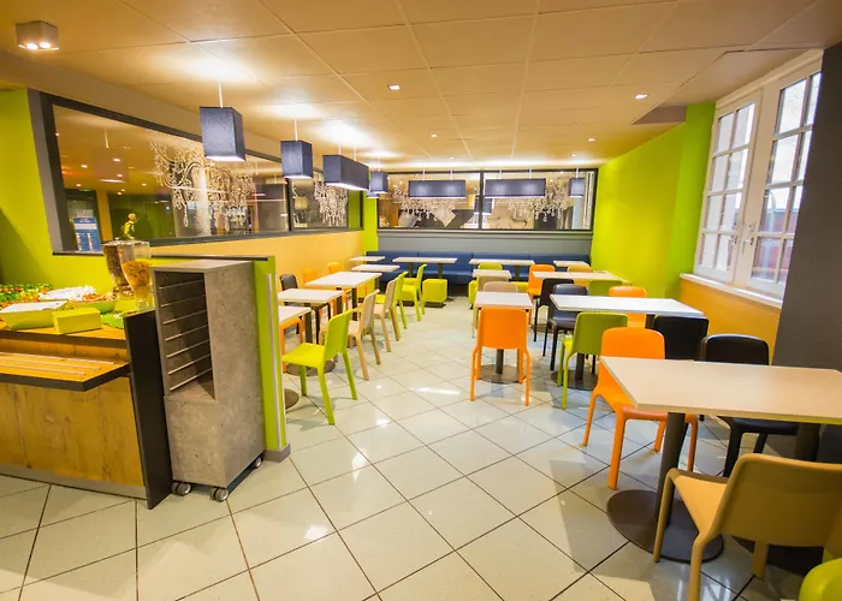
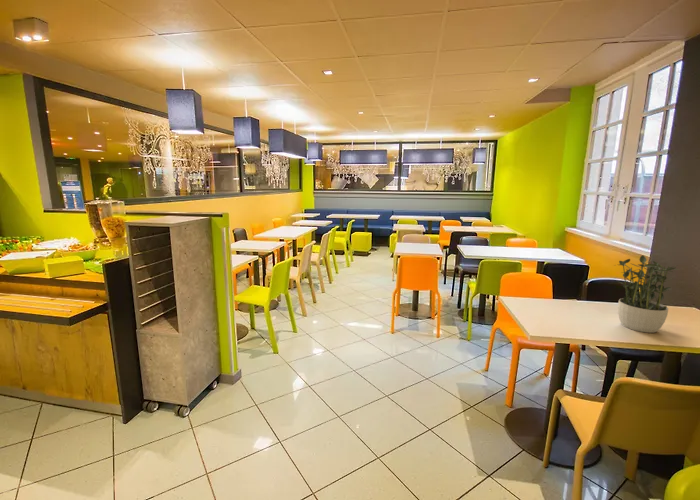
+ potted plant (641, 290)
